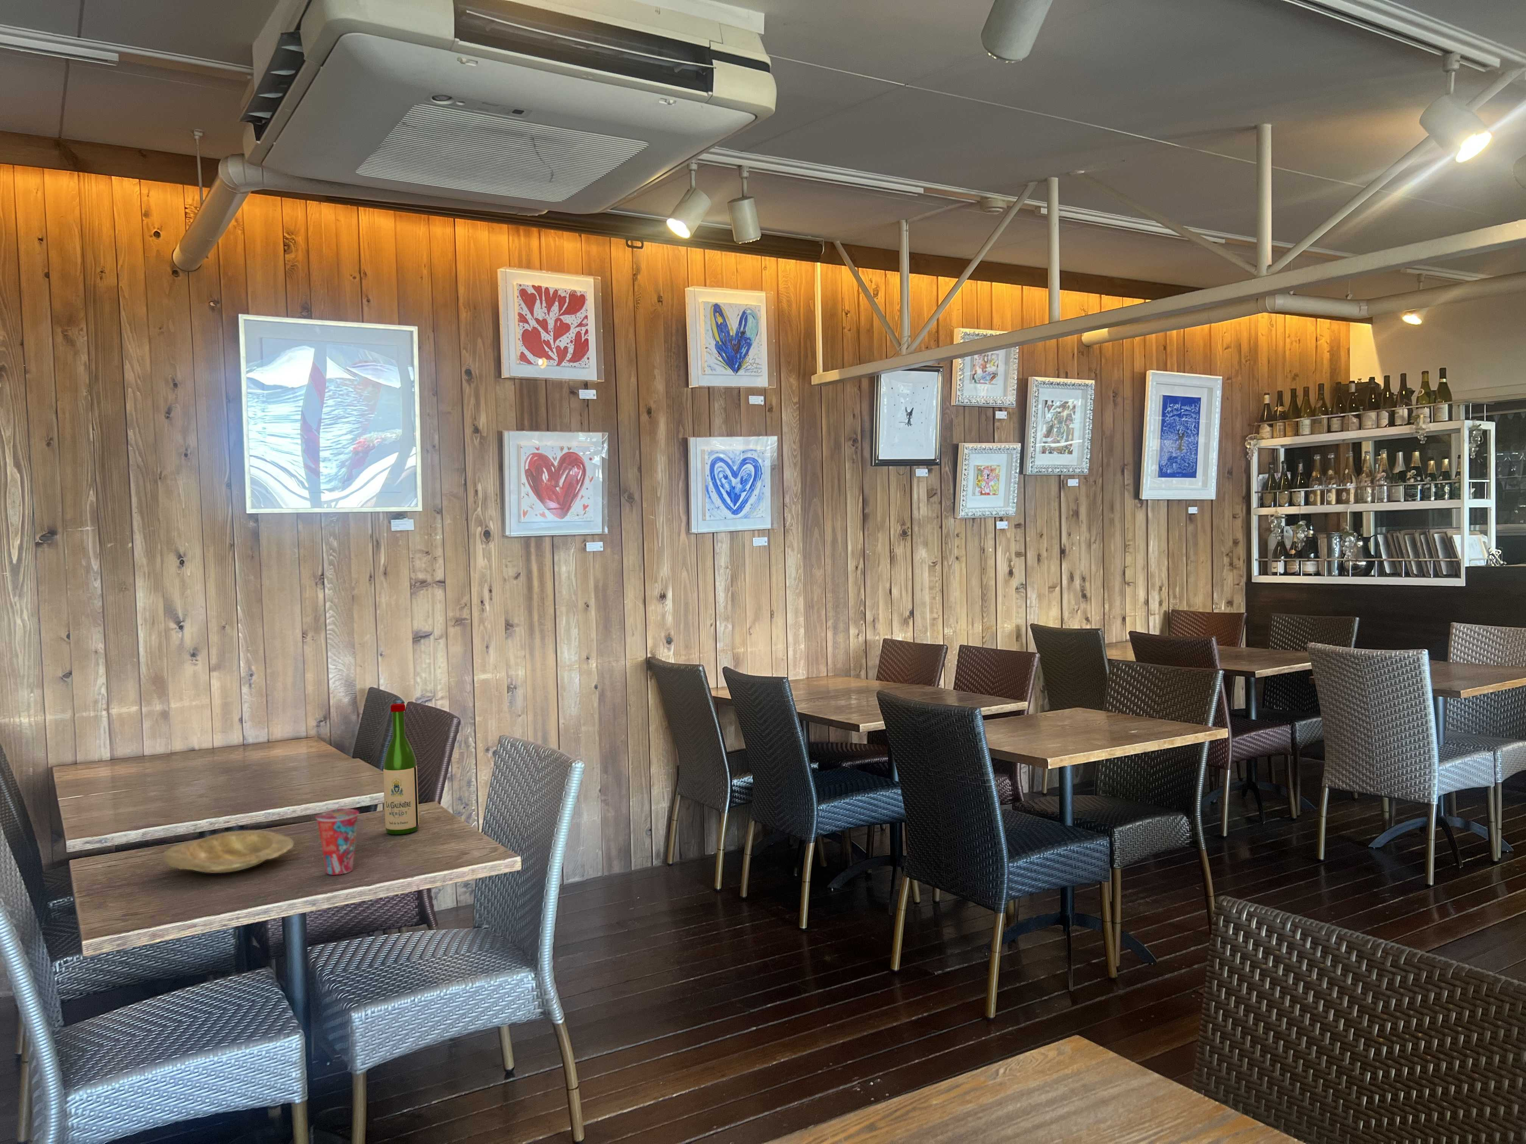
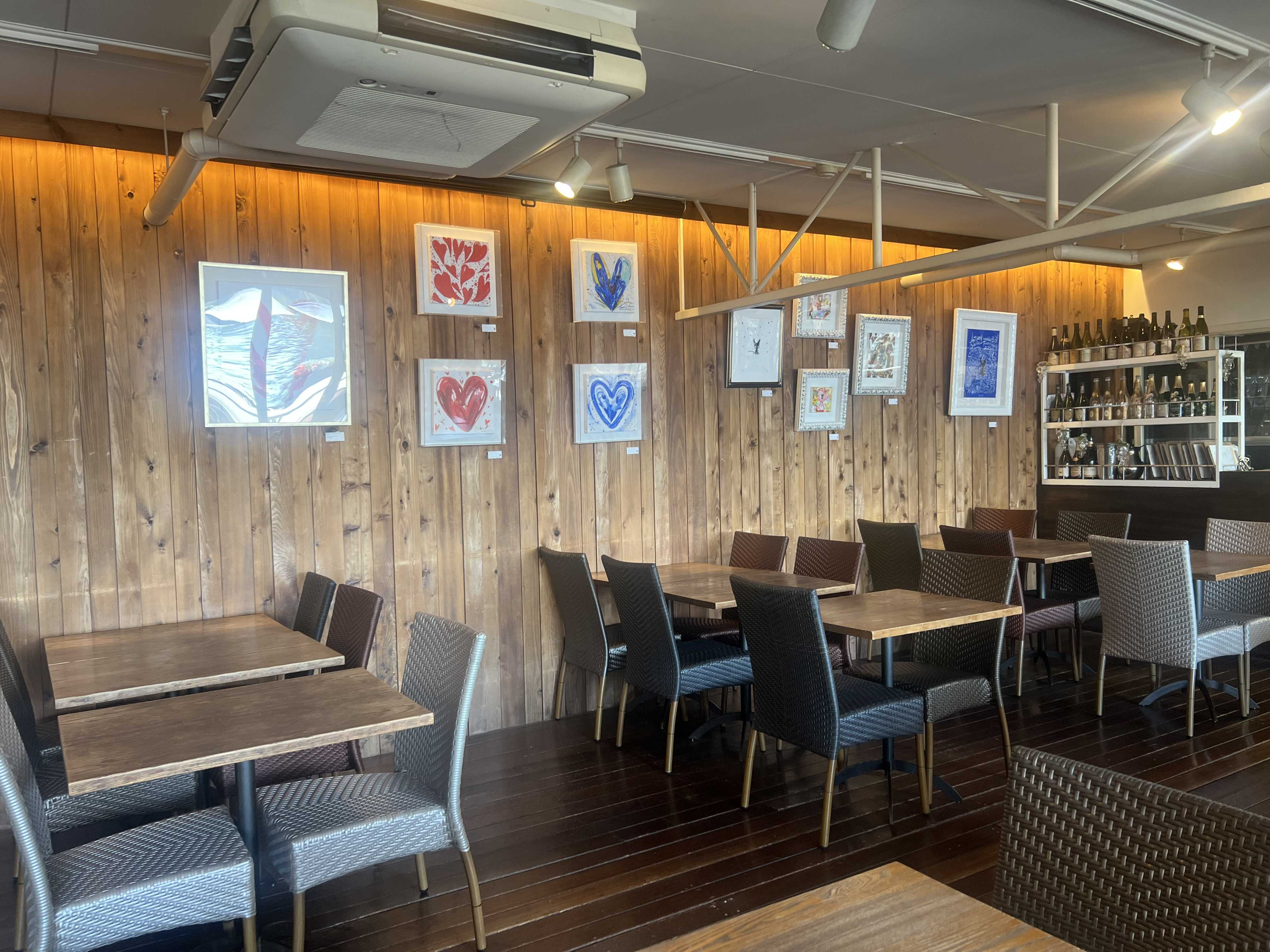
- cup (338, 841)
- plate (230, 856)
- wine bottle (400, 768)
